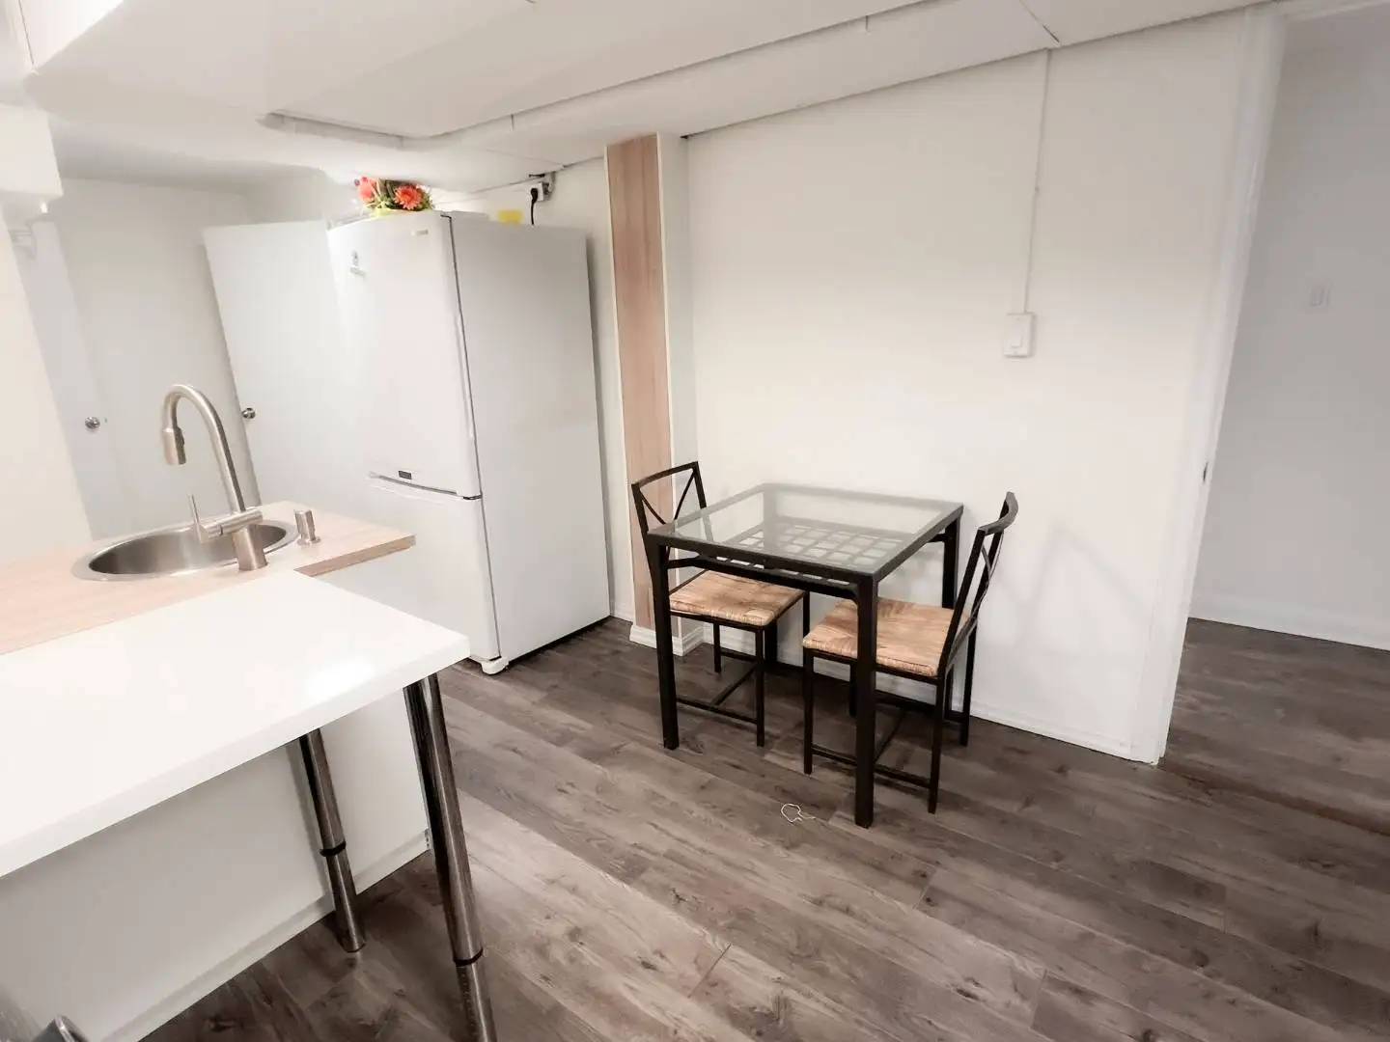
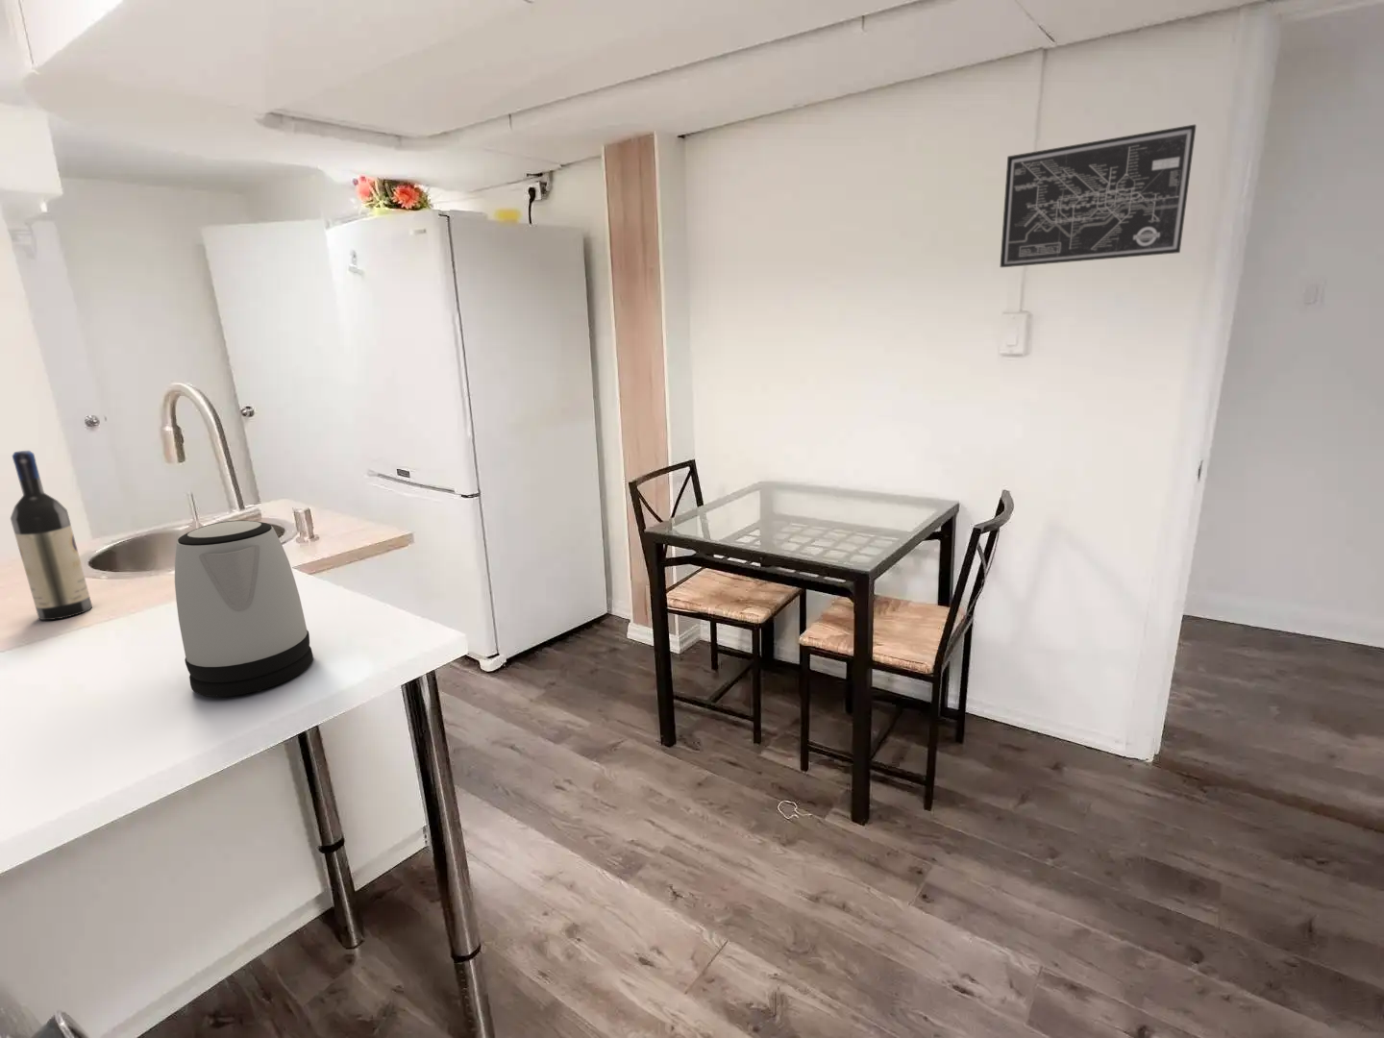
+ wine bottle (45, 533)
+ kettle (239, 596)
+ wall art (1090, 202)
